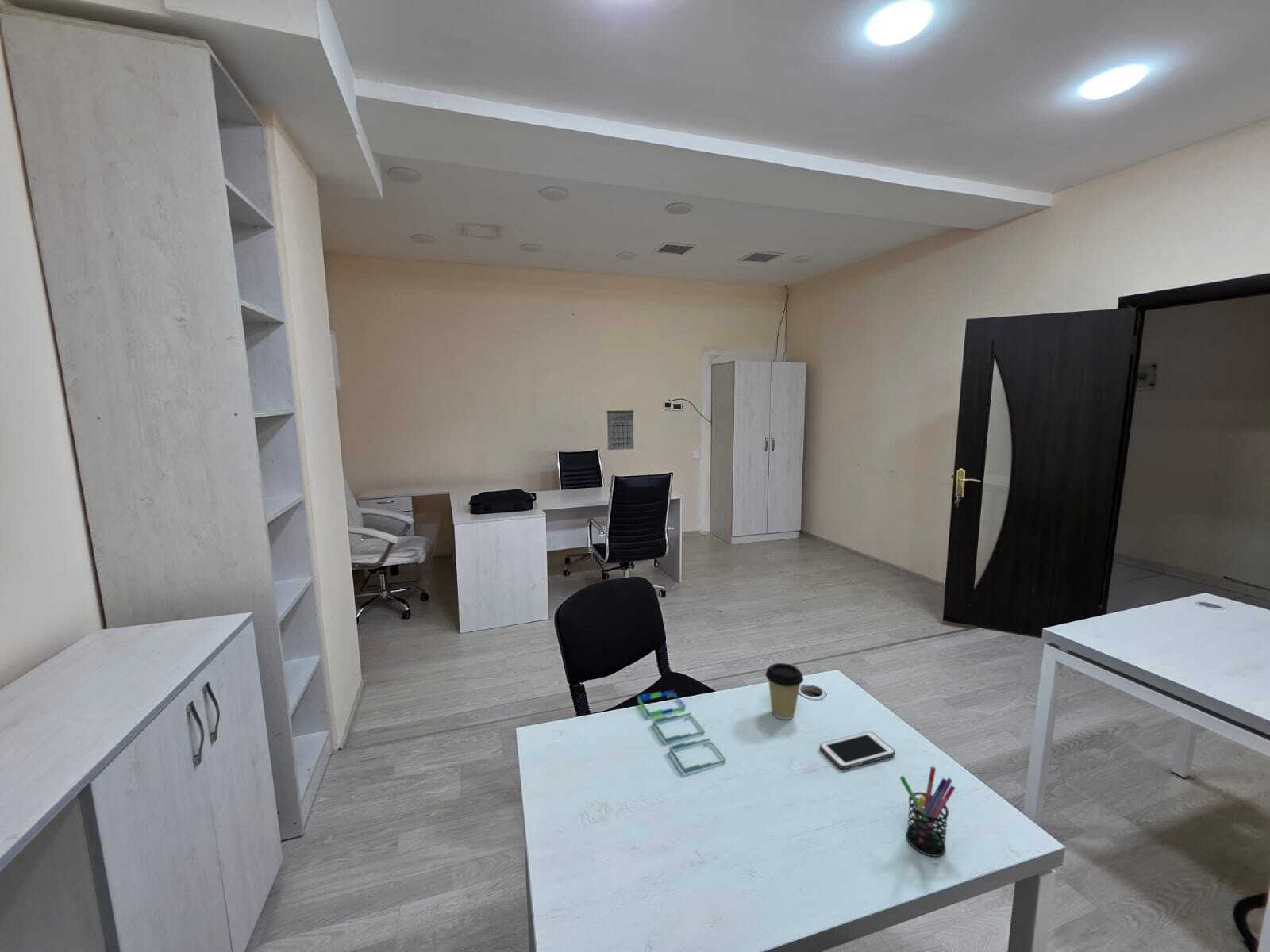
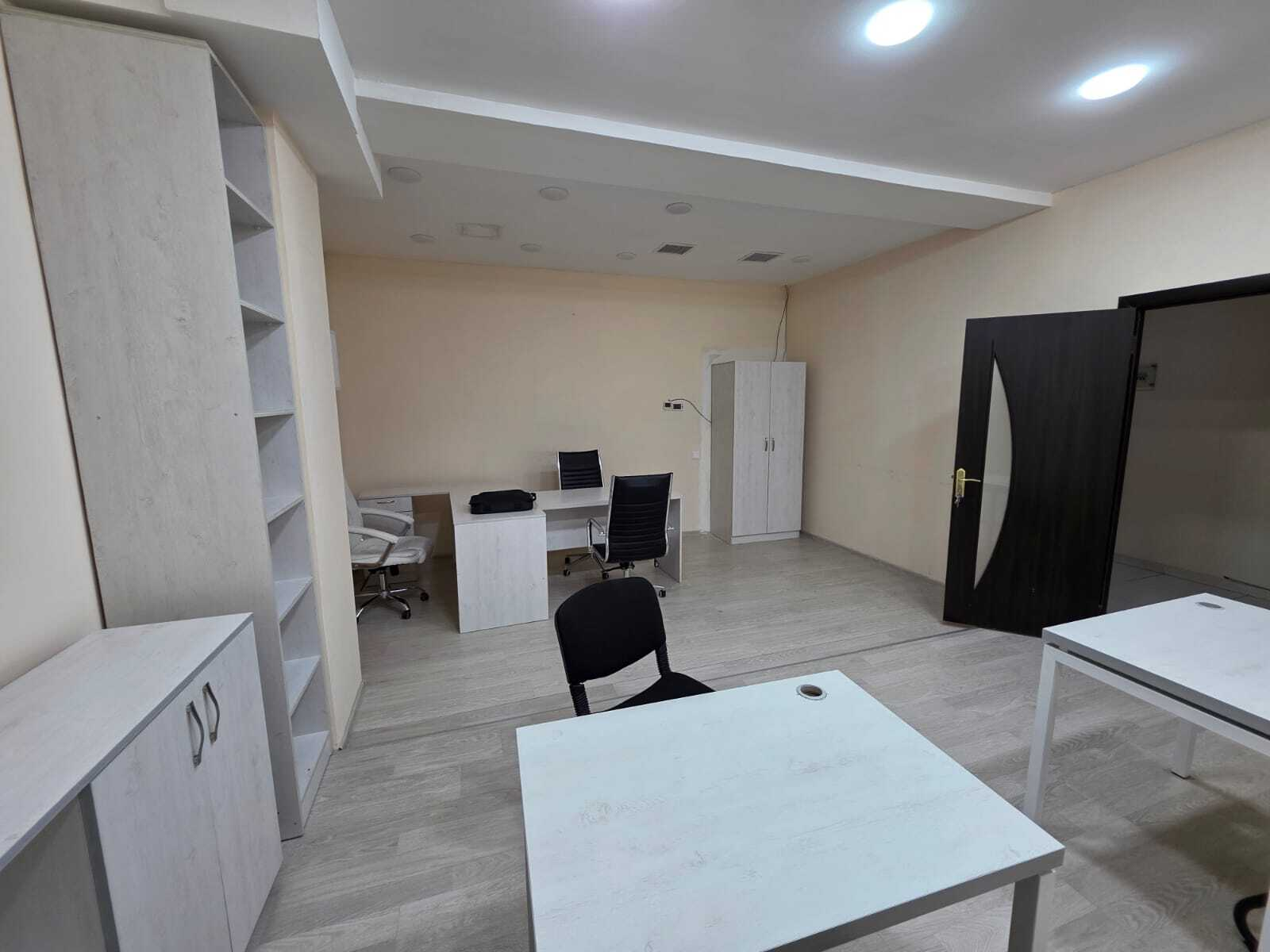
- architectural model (676, 718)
- cell phone (856, 750)
- coffee cup (783, 691)
- pen holder (924, 806)
- calendar (620, 425)
